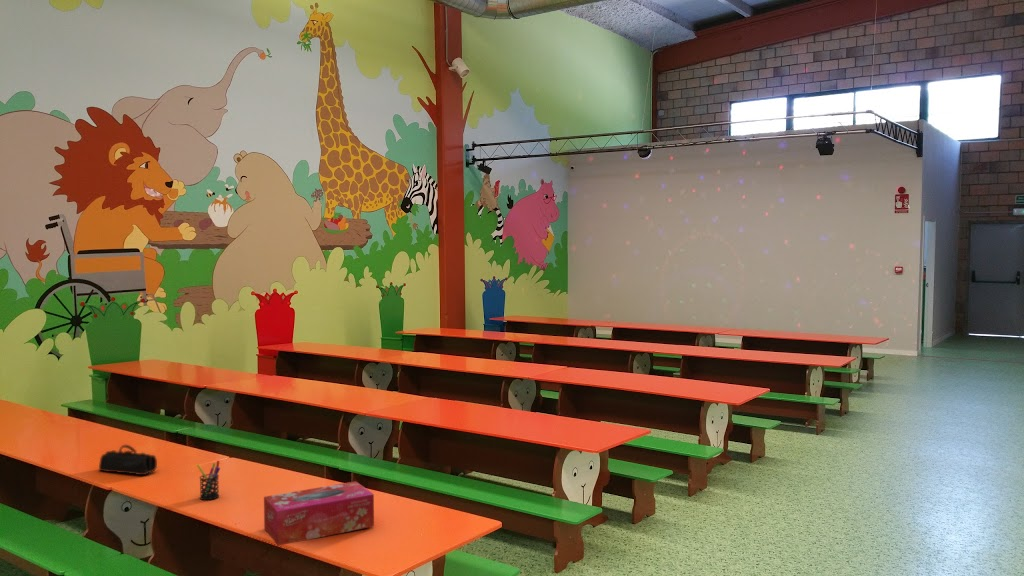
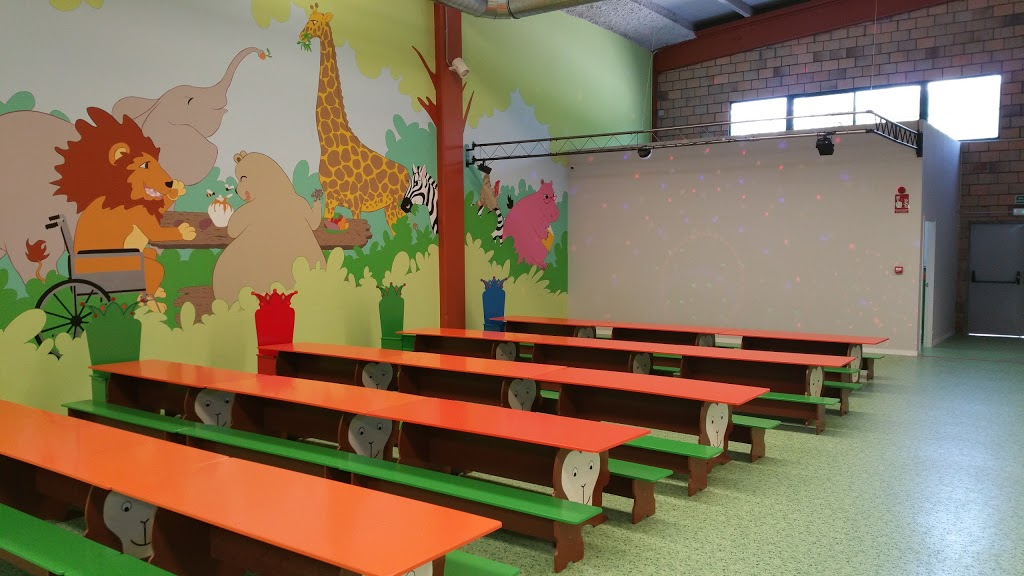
- pencil case (128, 457)
- pen holder (211, 478)
- tissue box (319, 511)
